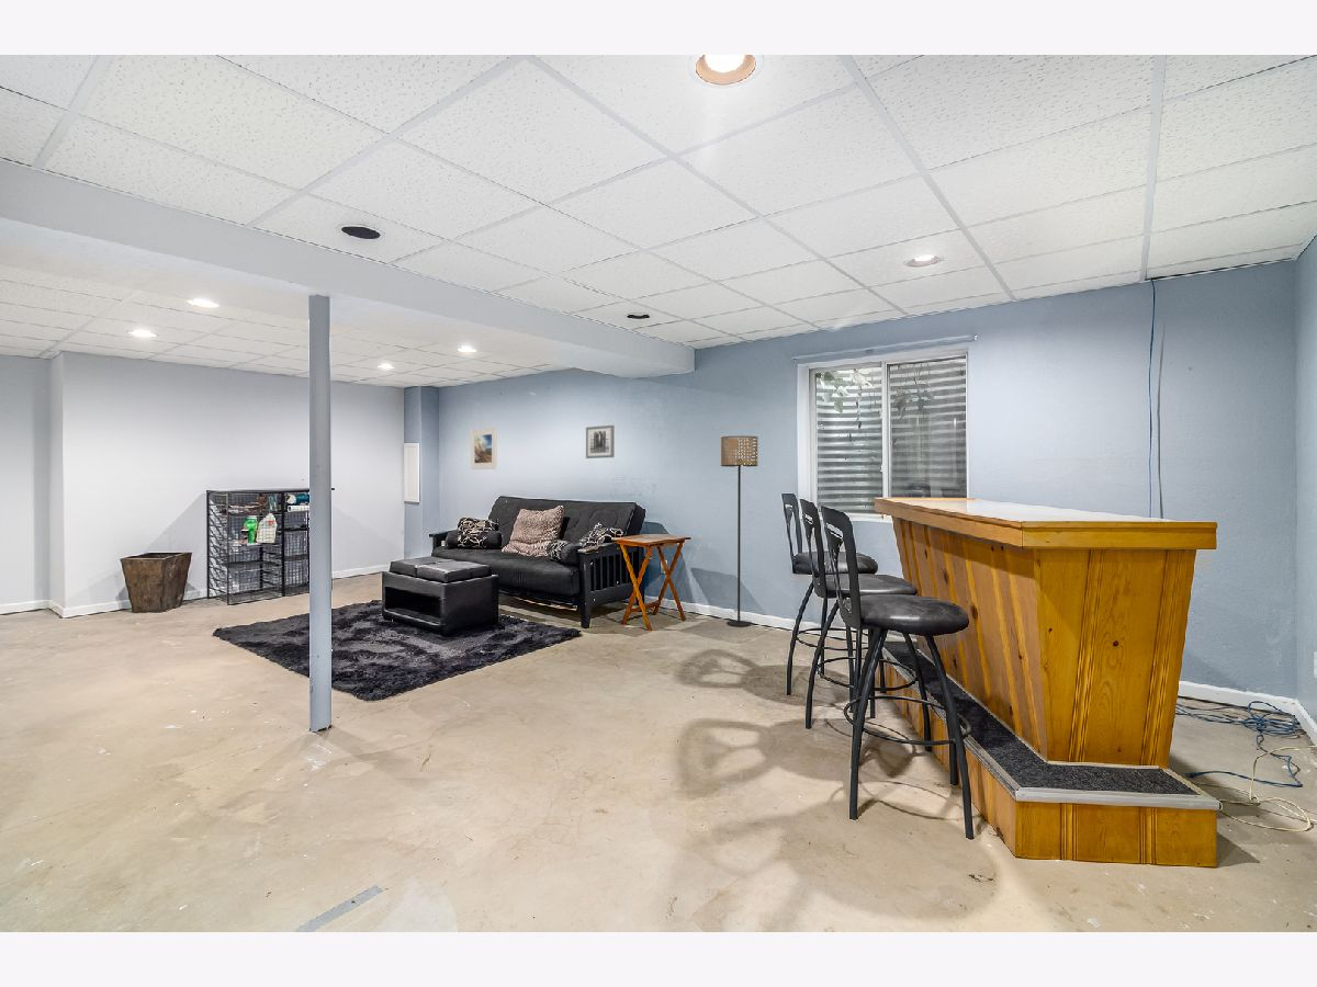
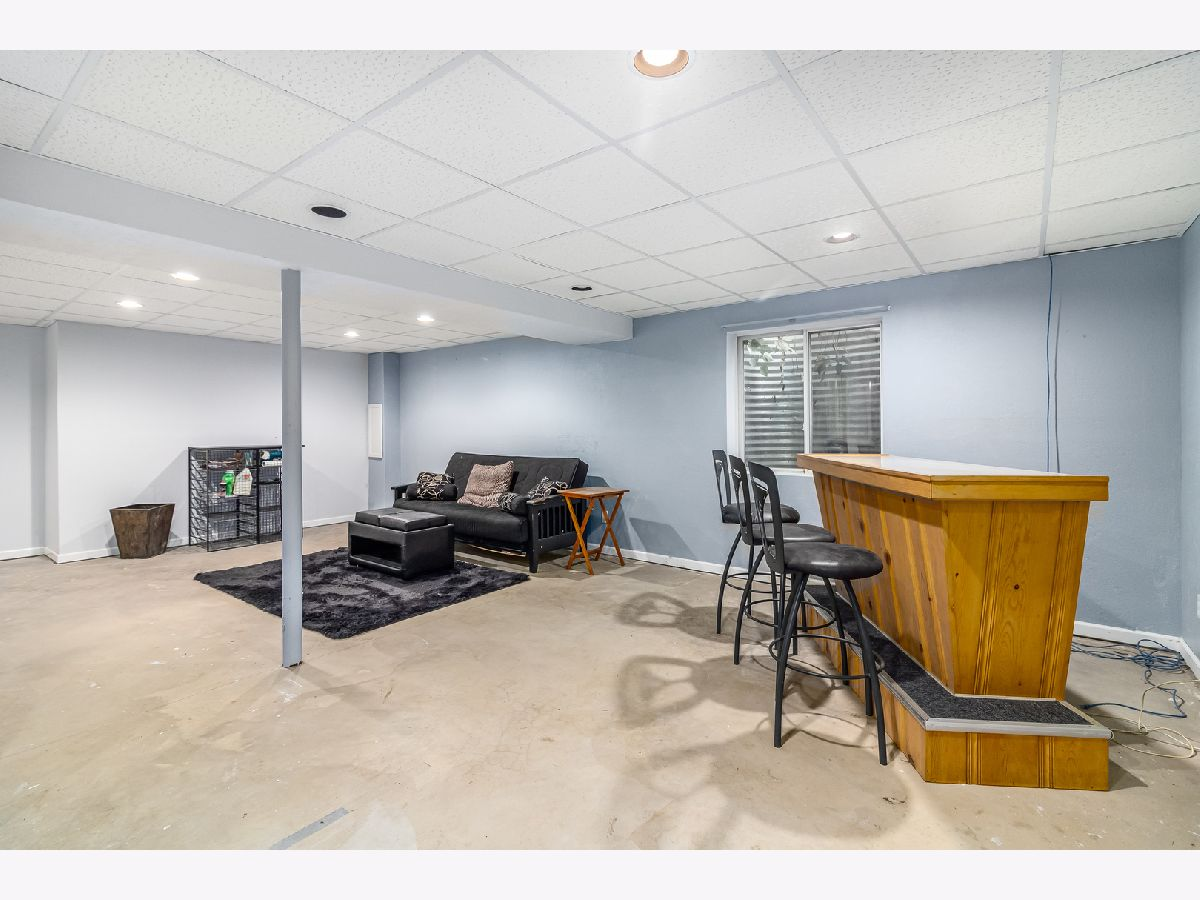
- floor lamp (739, 530)
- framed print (483, 449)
- wall art (599, 442)
